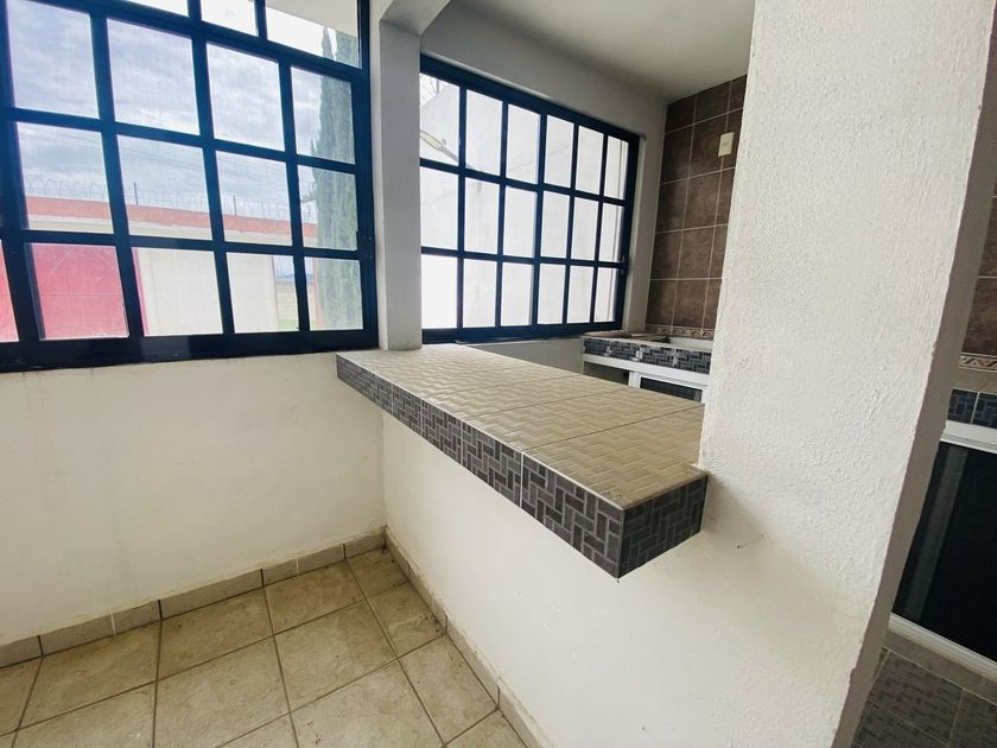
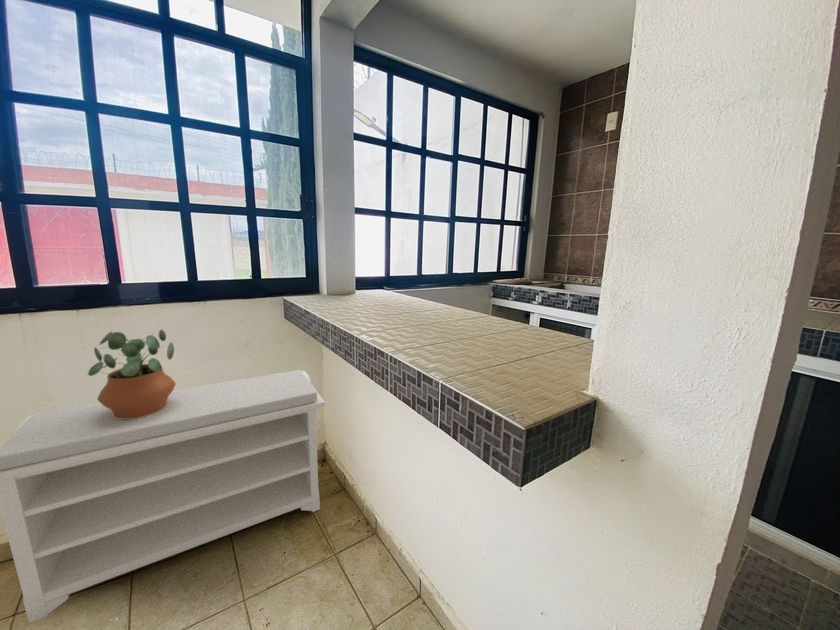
+ potted plant (135, 373)
+ bench (196, 466)
